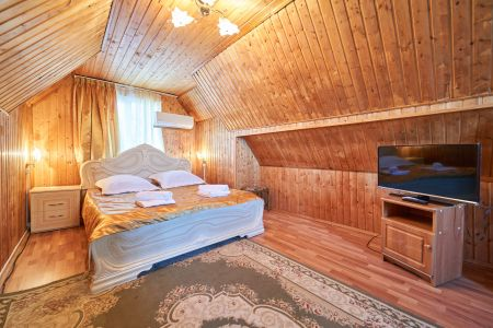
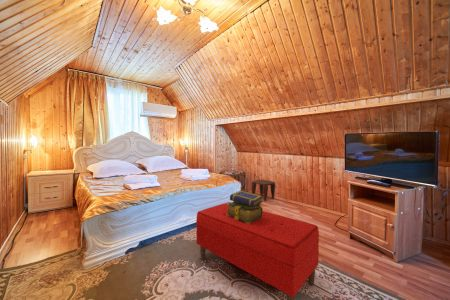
+ stack of books (245, 205)
+ bench (251, 243)
+ stool (263, 189)
